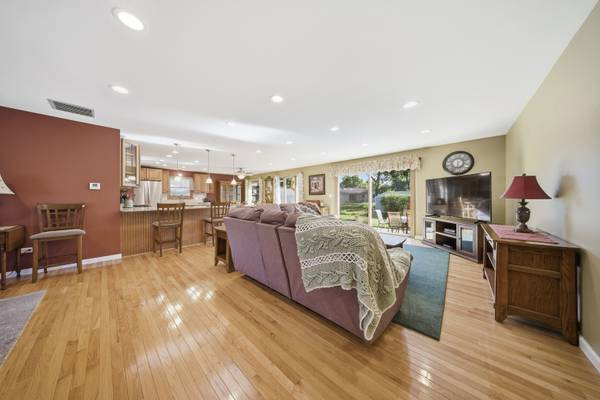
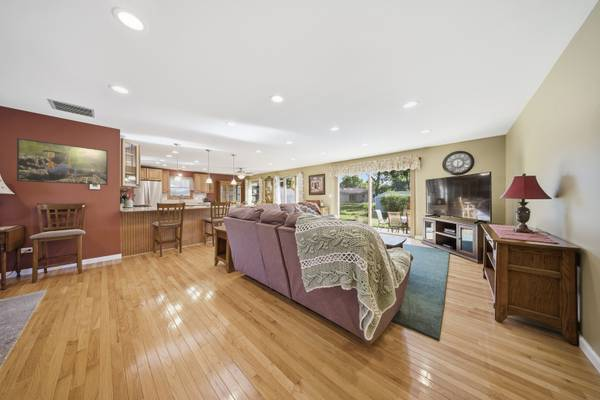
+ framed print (67, 164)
